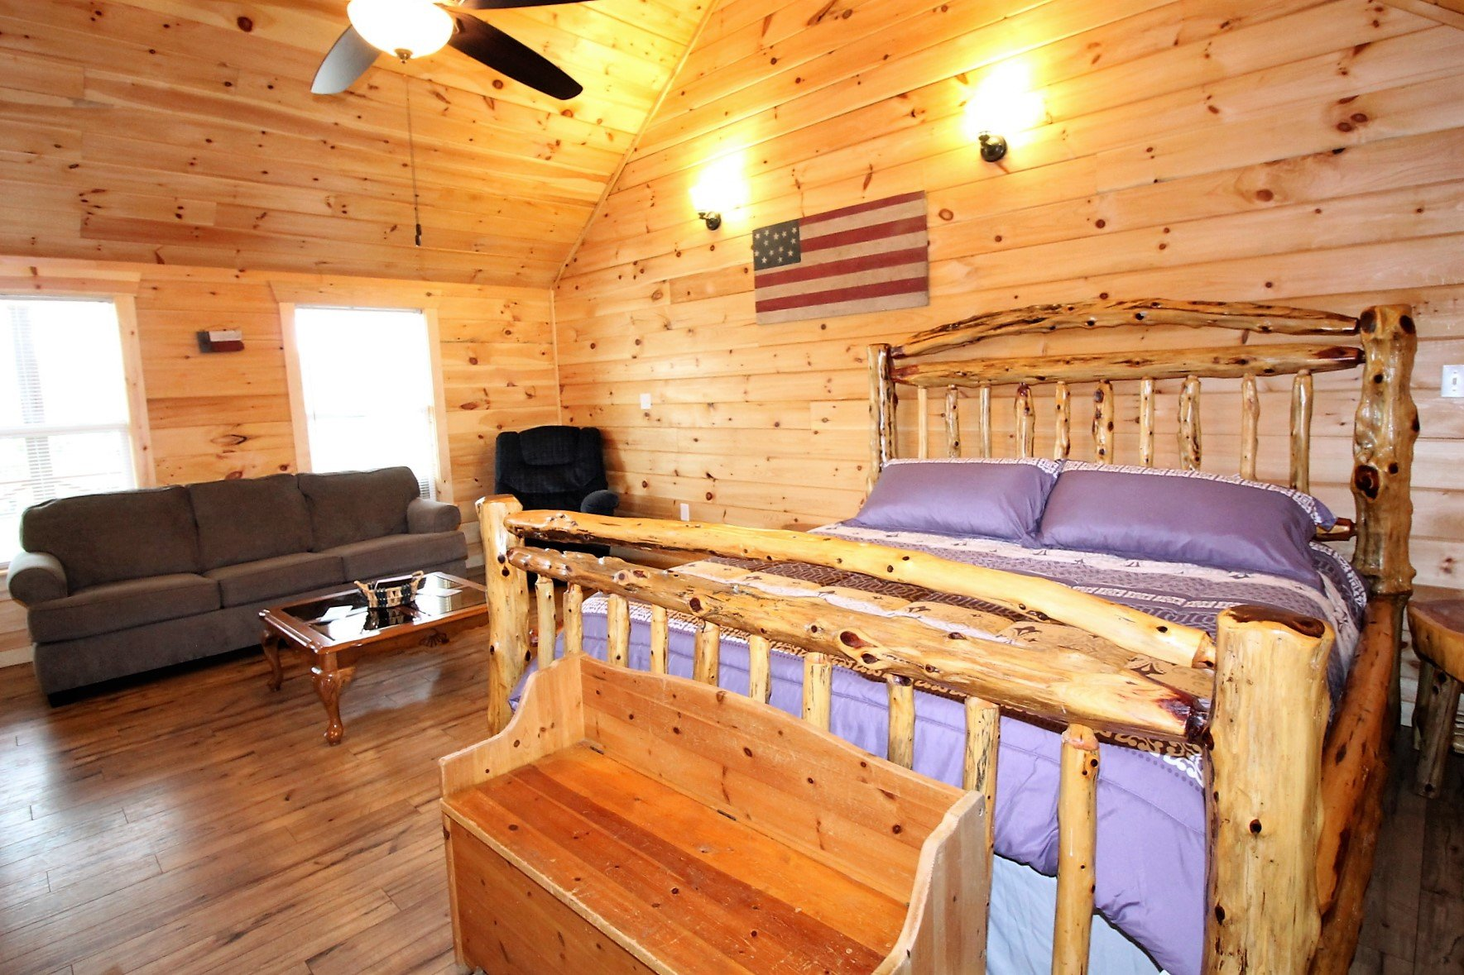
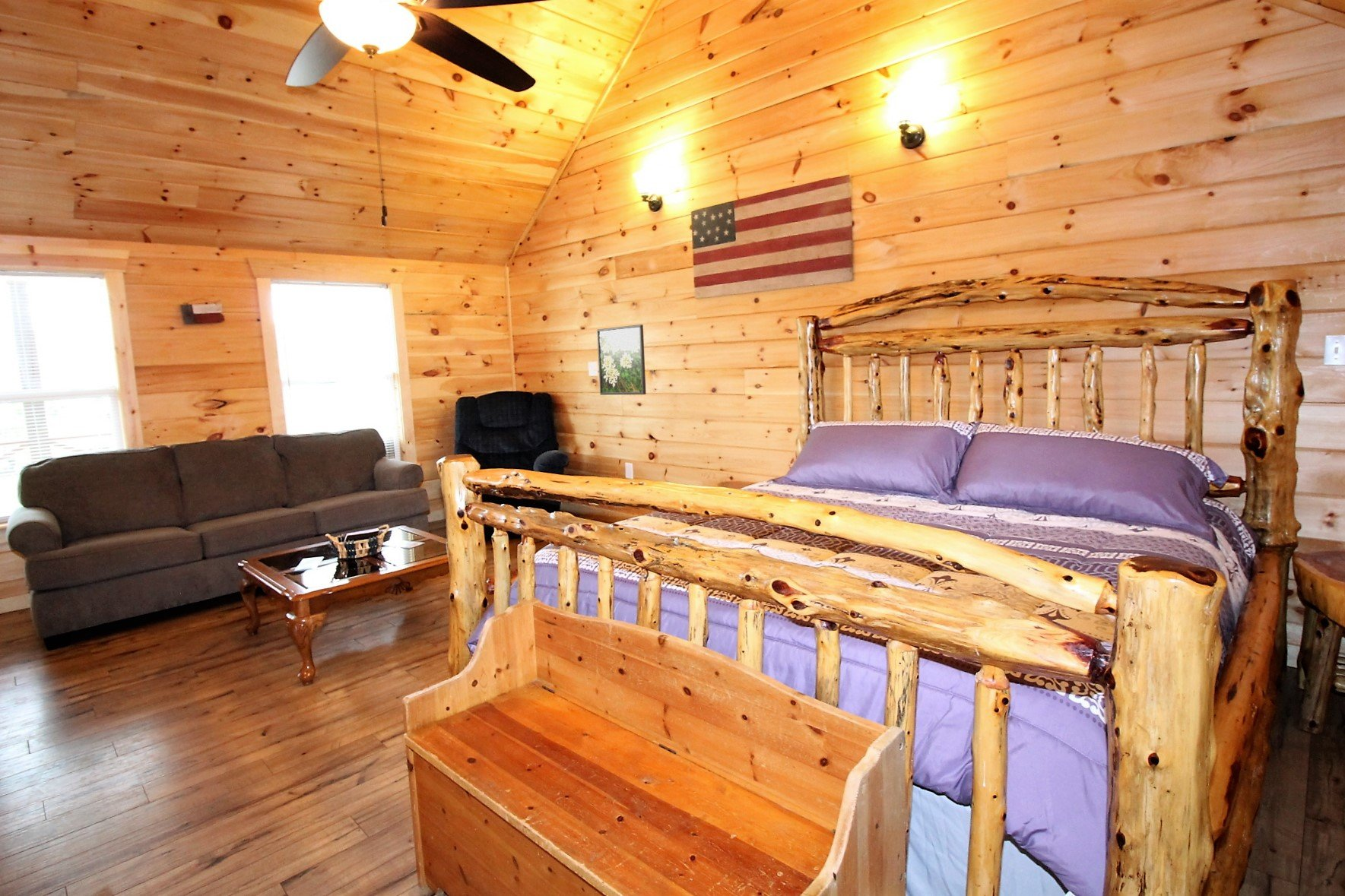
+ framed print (620, 361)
